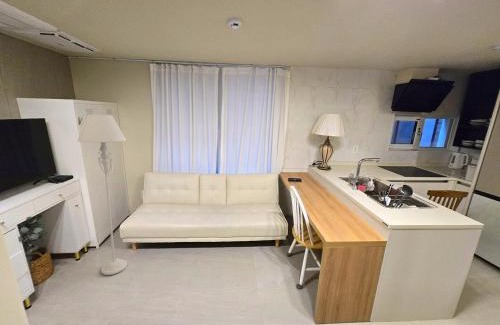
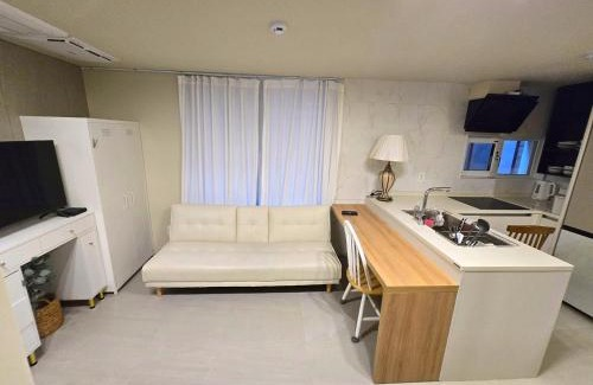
- floor lamp (108, 196)
